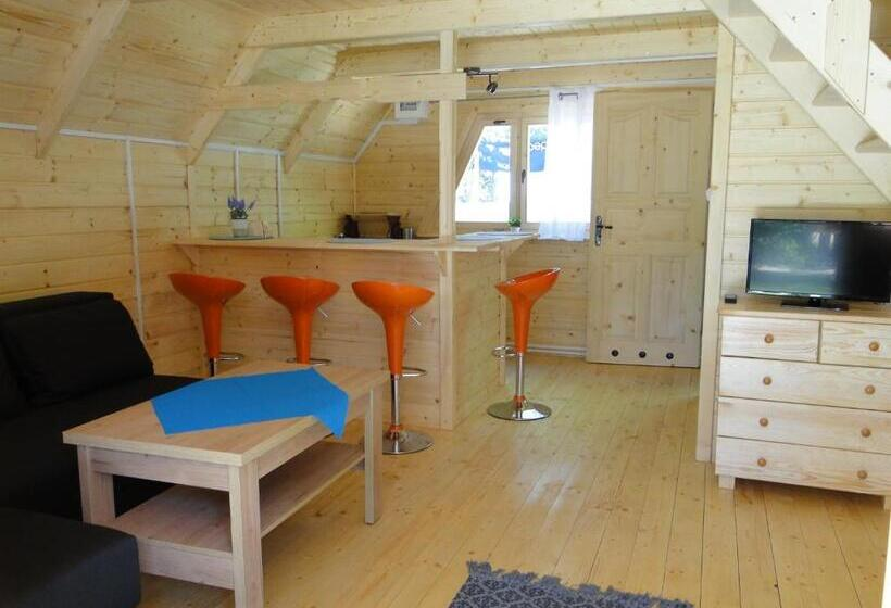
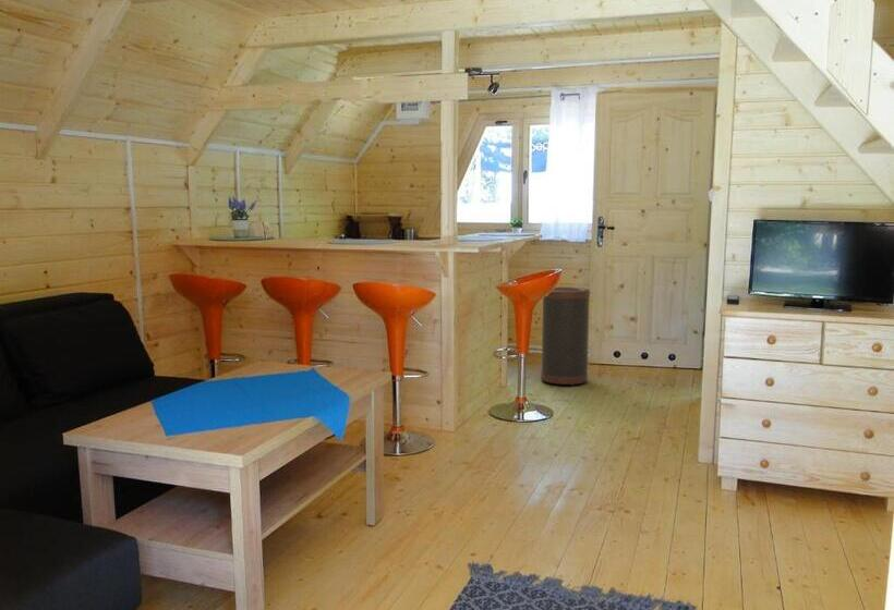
+ trash can (565, 335)
